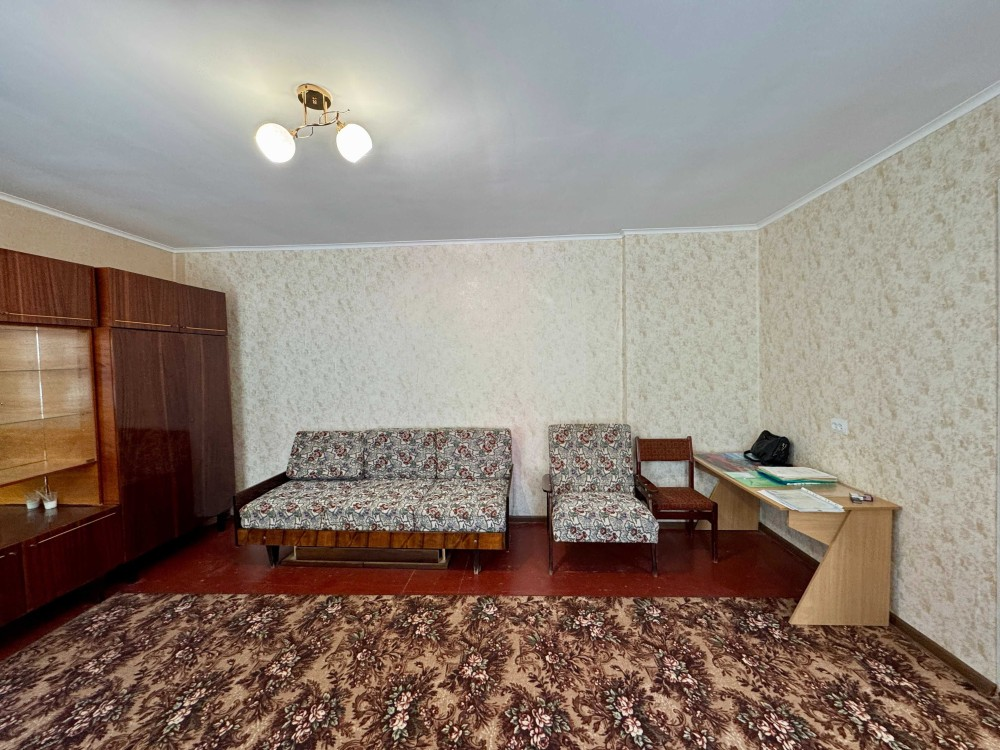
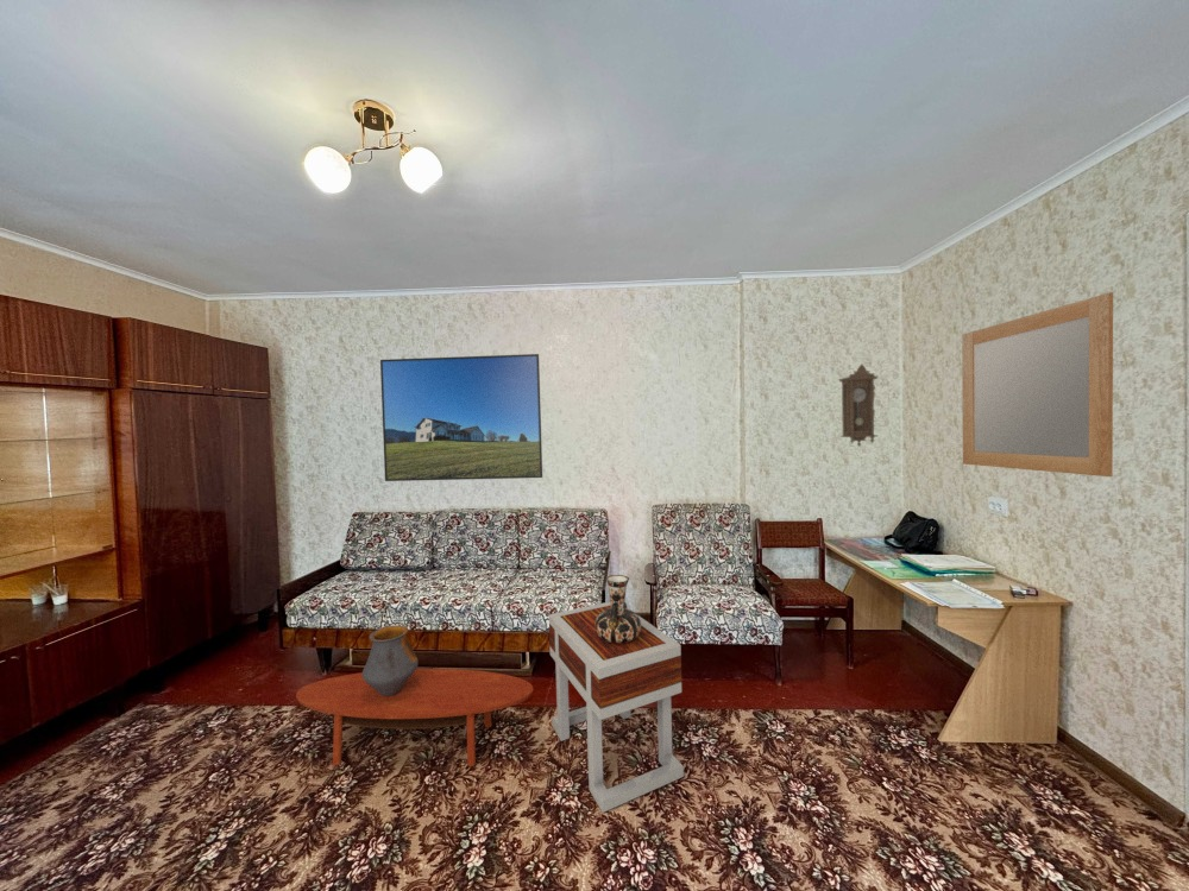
+ pendulum clock (858, 405)
+ vase (390, 662)
+ home mirror (1024, 393)
+ coffee table (415, 716)
+ decorative vase (617, 607)
+ side table (614, 688)
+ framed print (460, 418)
